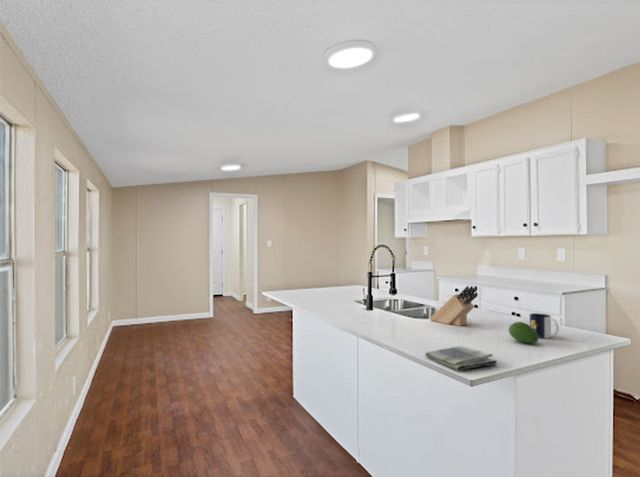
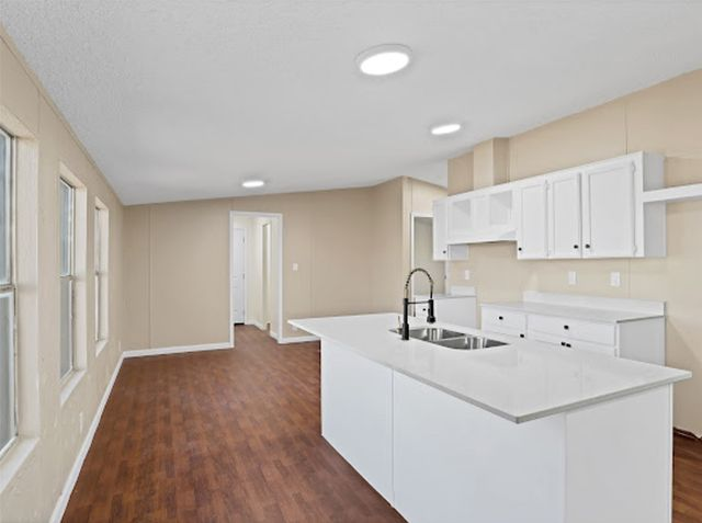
- fruit (523, 332)
- knife block (454, 303)
- mug (544, 326)
- dish towel (460, 356)
